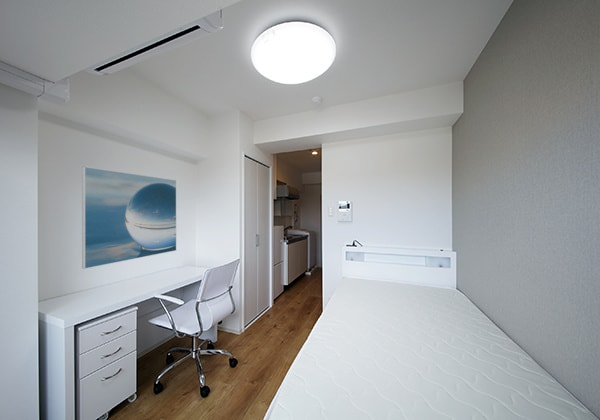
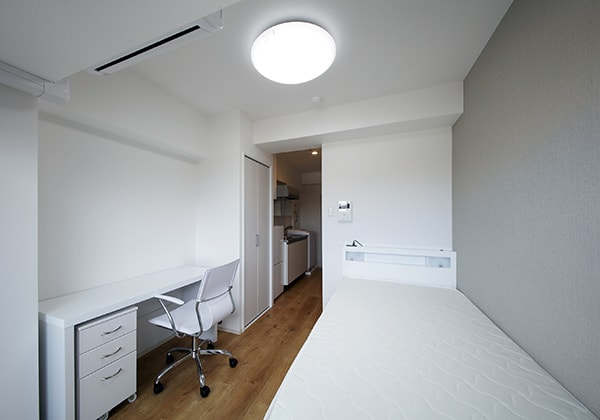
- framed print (137, 216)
